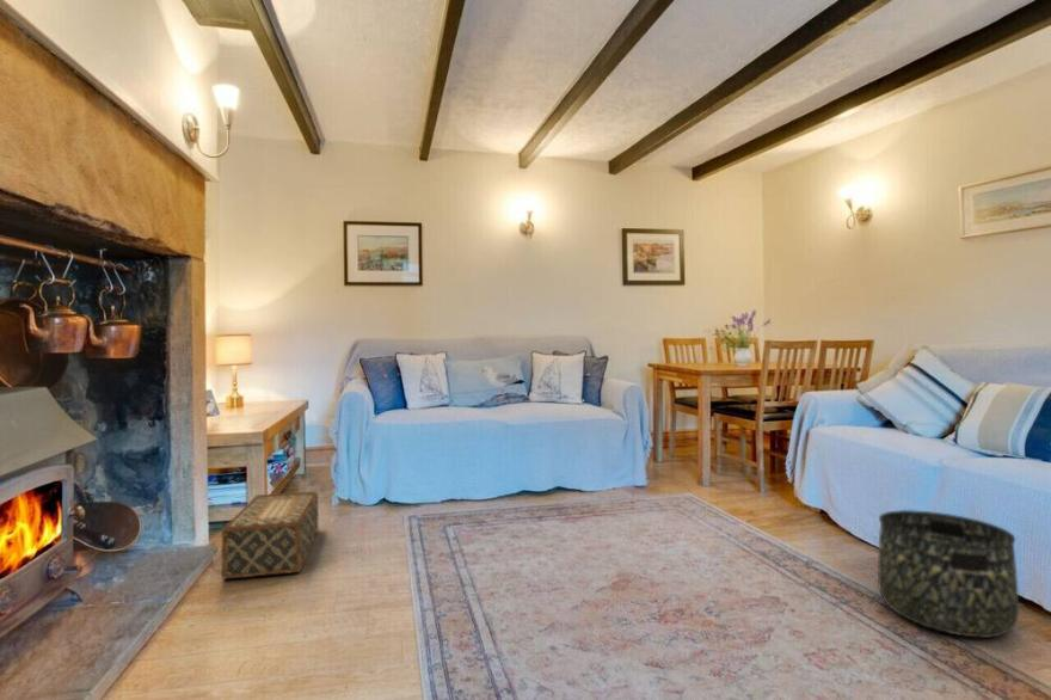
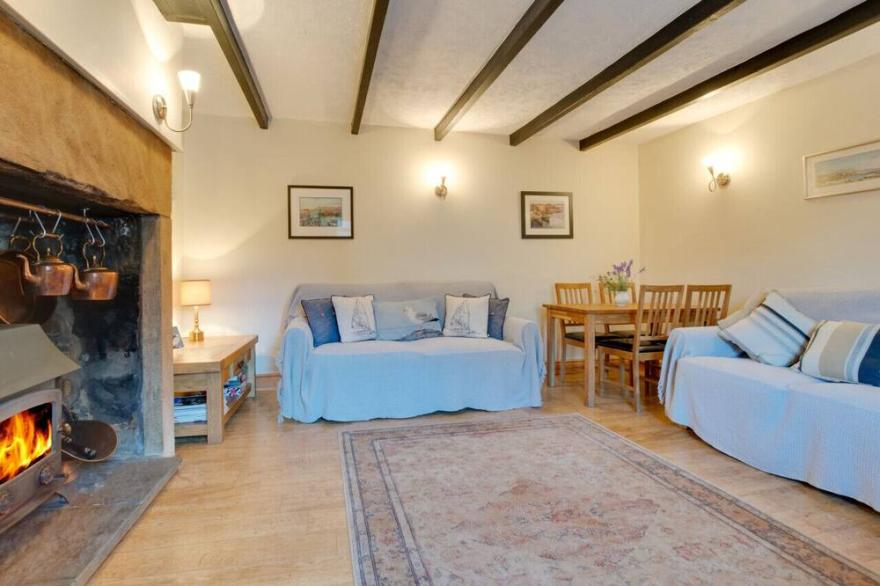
- basket (944, 570)
- woven basket (275, 529)
